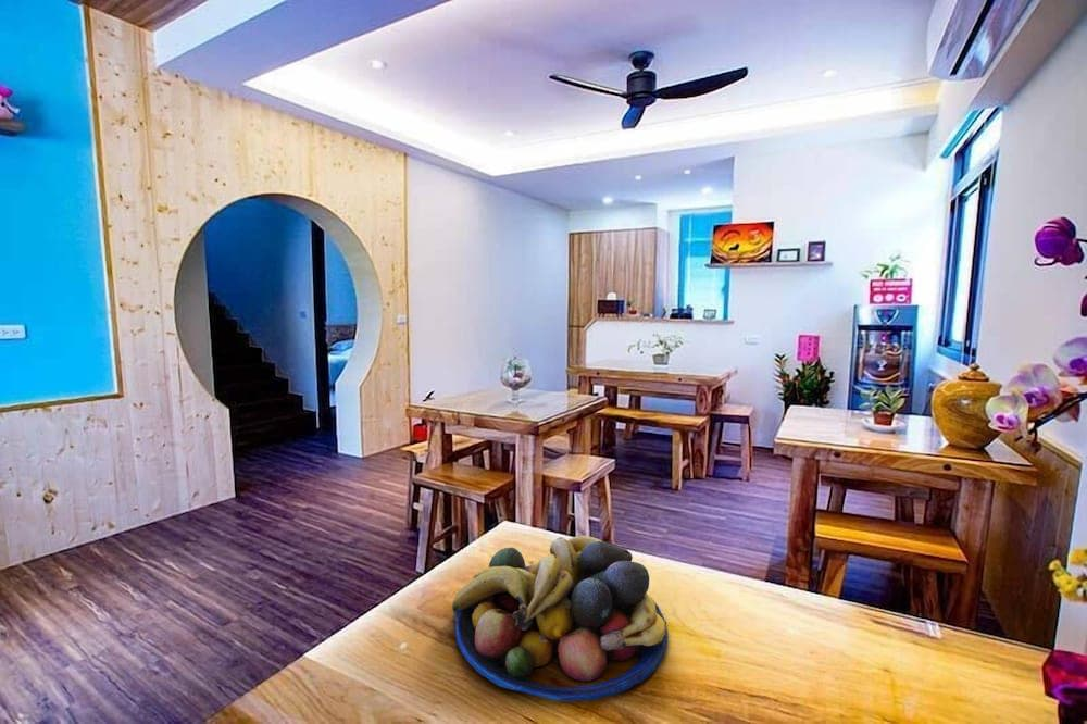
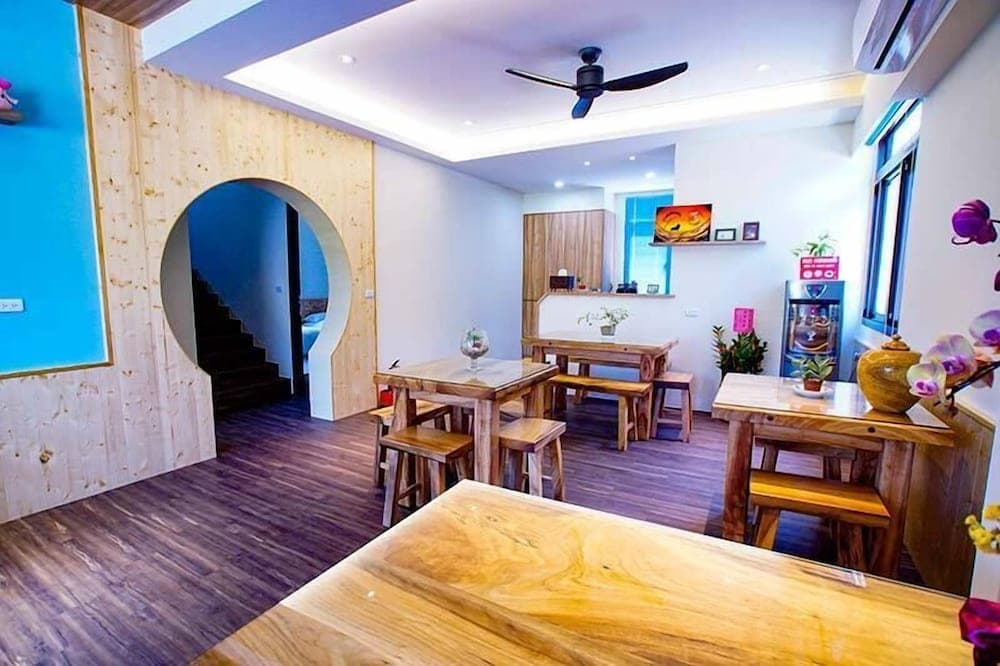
- fruit bowl (559, 587)
